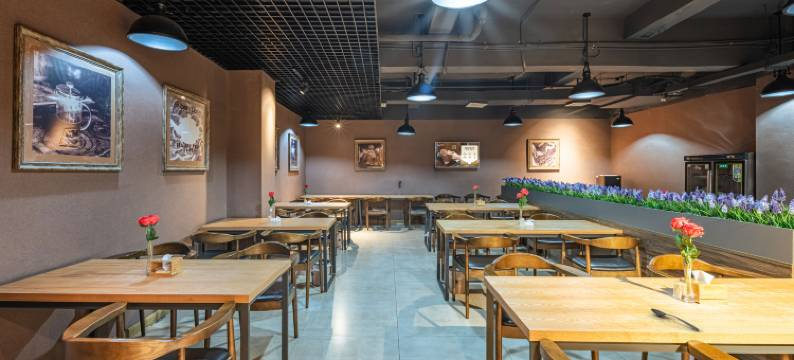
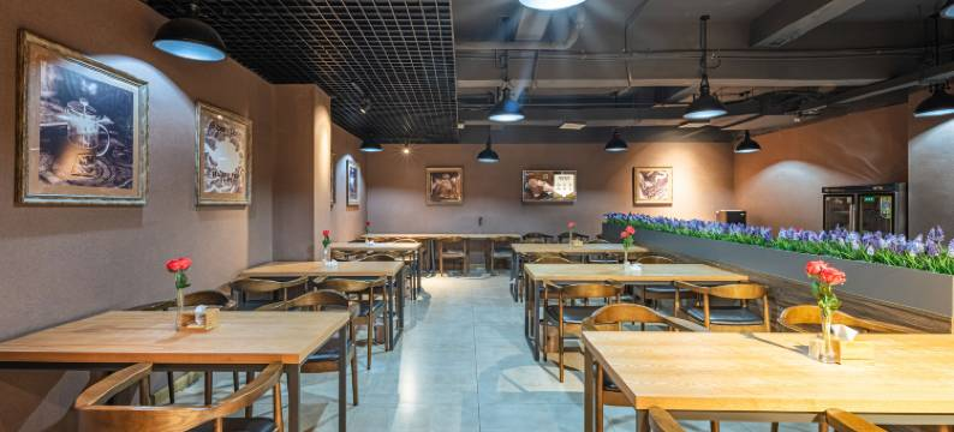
- soupspoon (673, 316)
